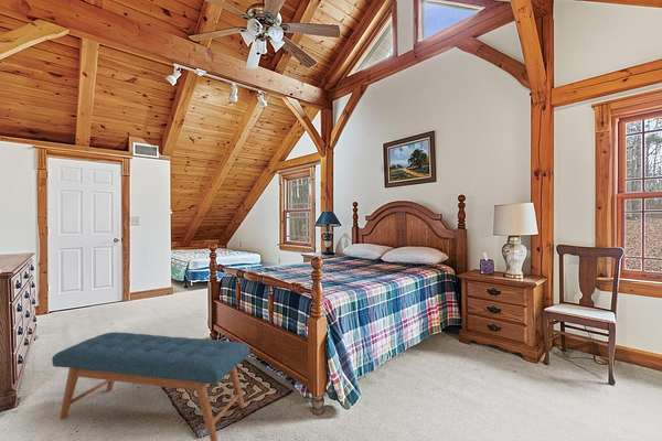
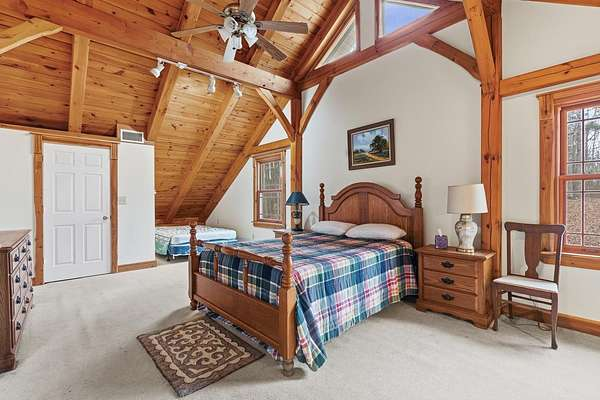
- bench (154, 377)
